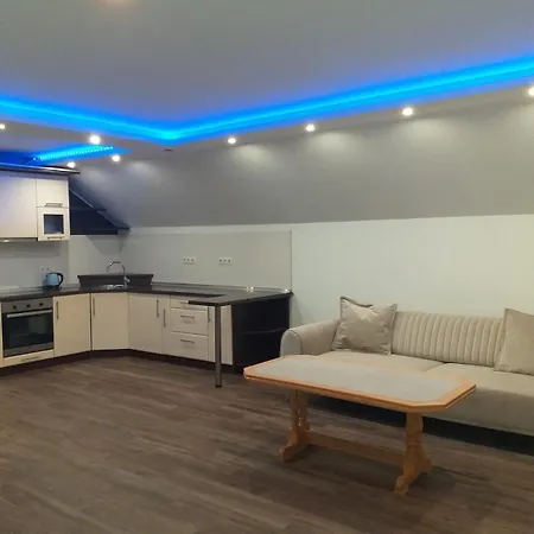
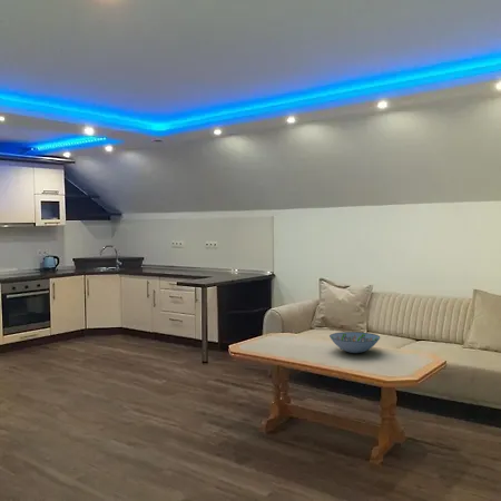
+ decorative bowl (354, 344)
